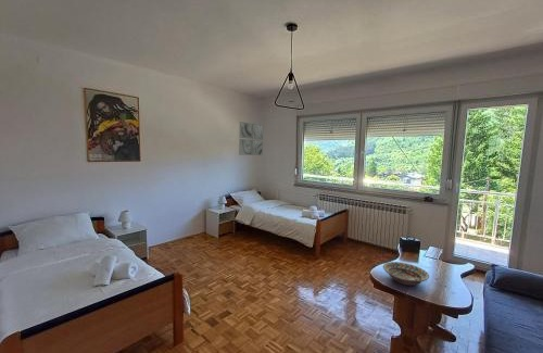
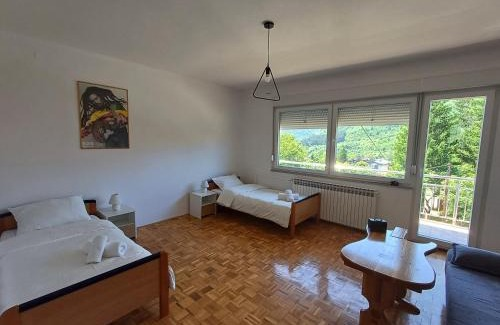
- decorative bowl (404, 275)
- wall art (251, 138)
